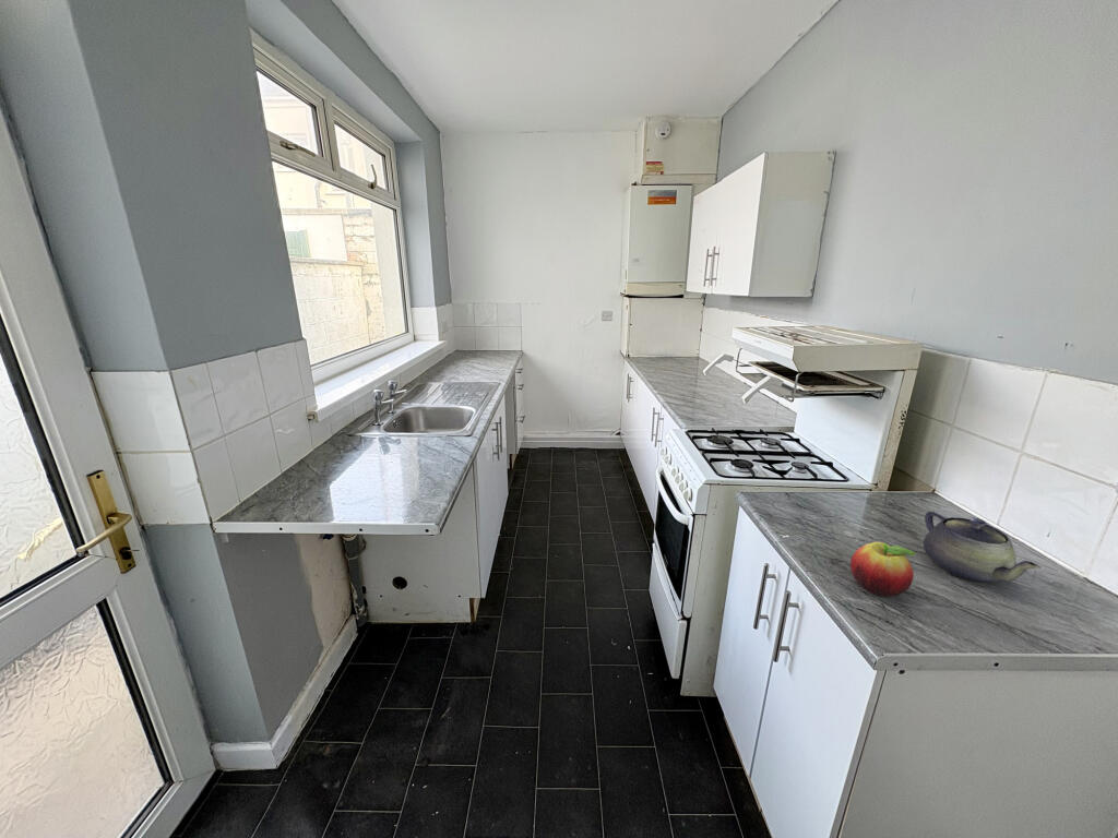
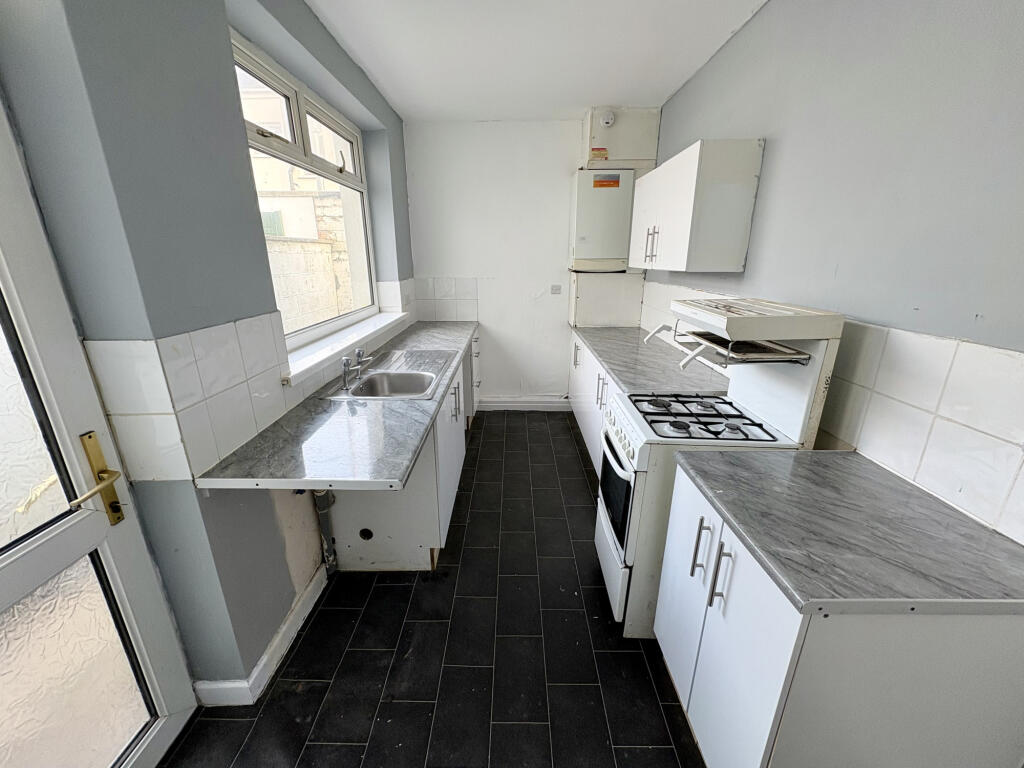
- fruit (881, 566)
- teapot (973, 546)
